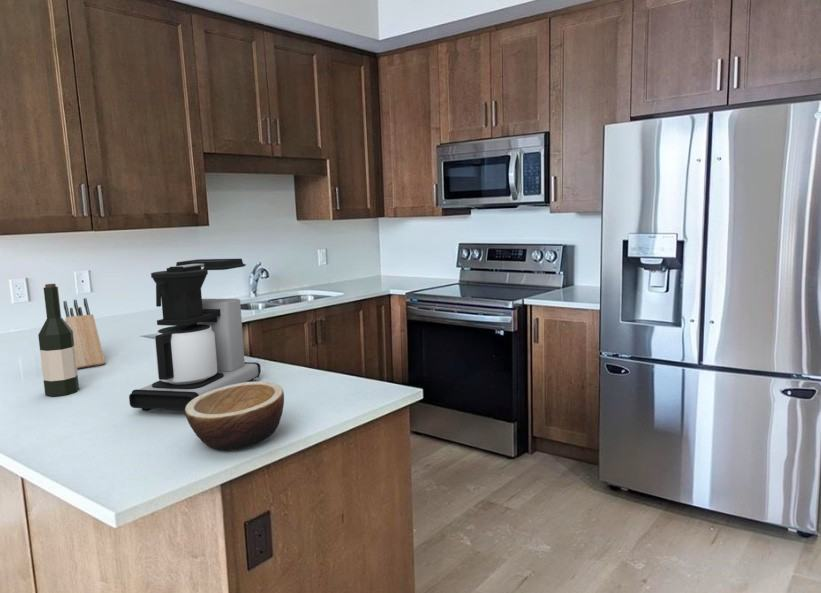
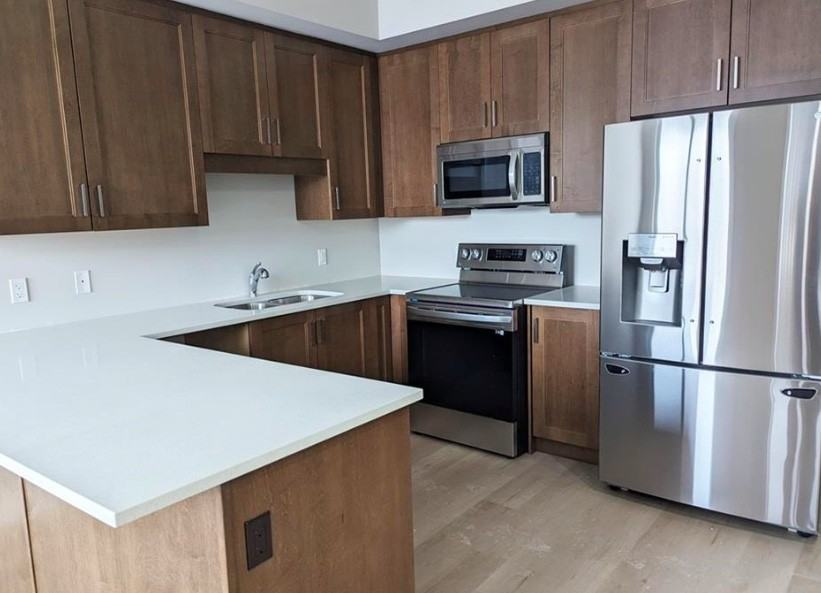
- knife block (82, 331)
- wine bottle (56, 338)
- coffee maker (196, 330)
- bowl (236, 416)
